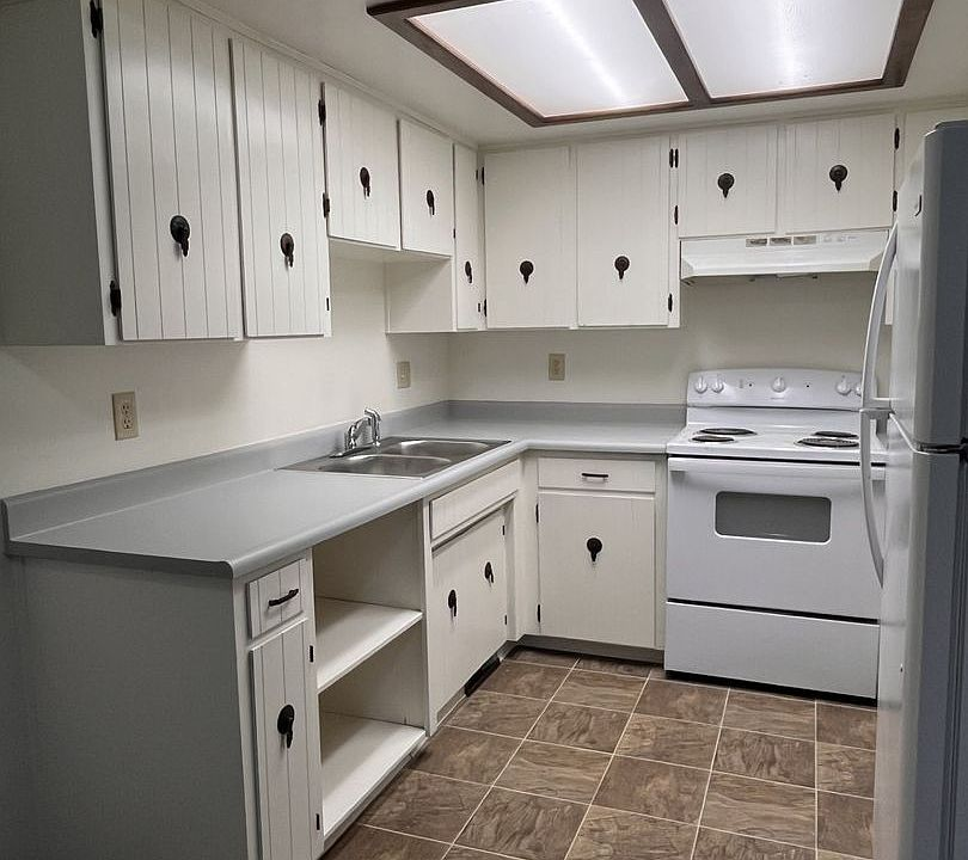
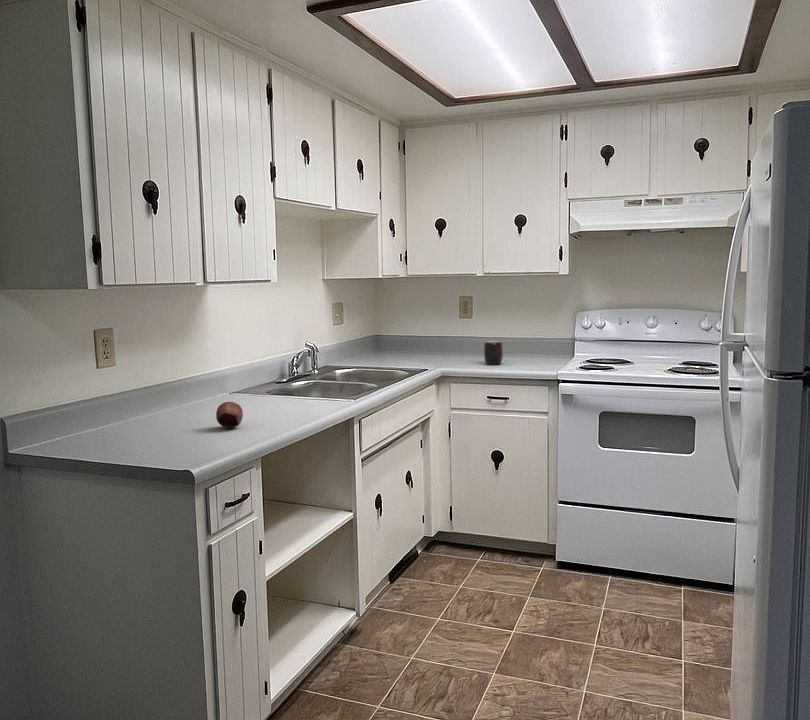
+ apple (229, 414)
+ mug (494, 352)
